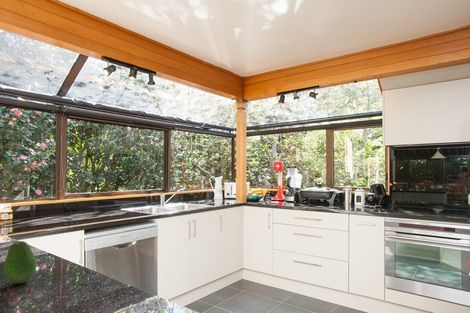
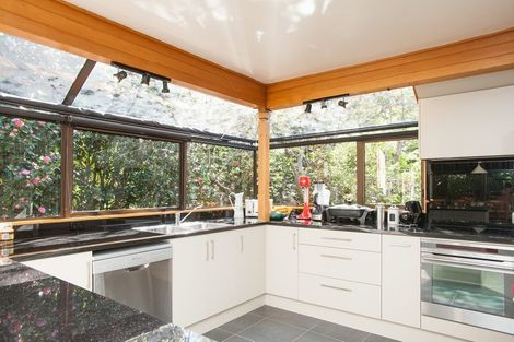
- fruit (20, 262)
